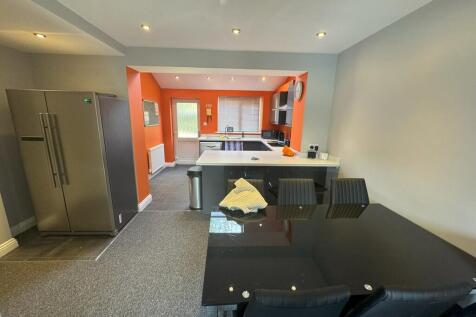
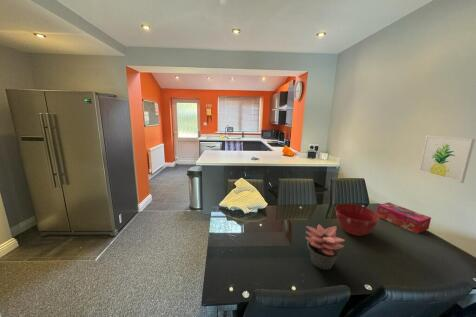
+ succulent plant (323, 247)
+ tissue box (401, 216)
+ mixing bowl (354, 221)
+ wall art (443, 157)
